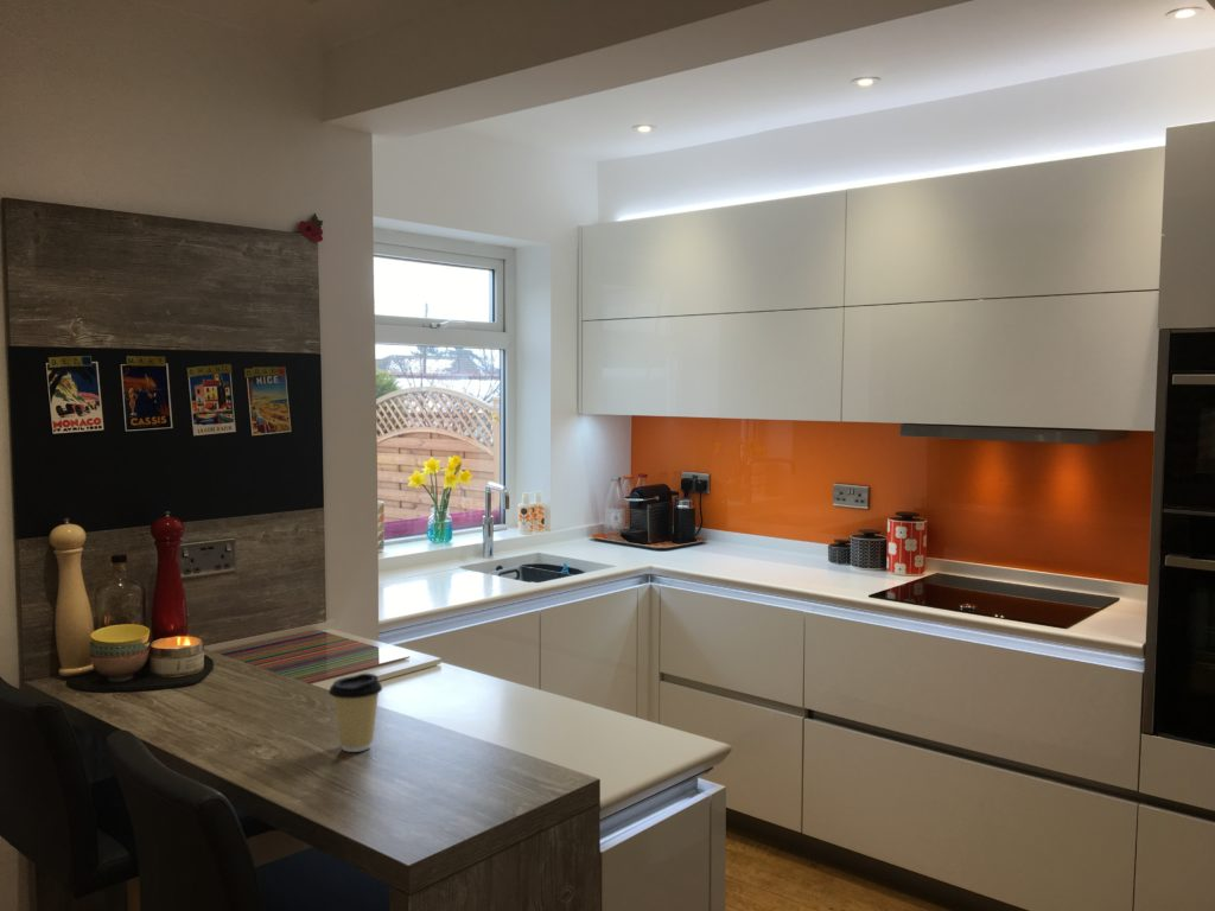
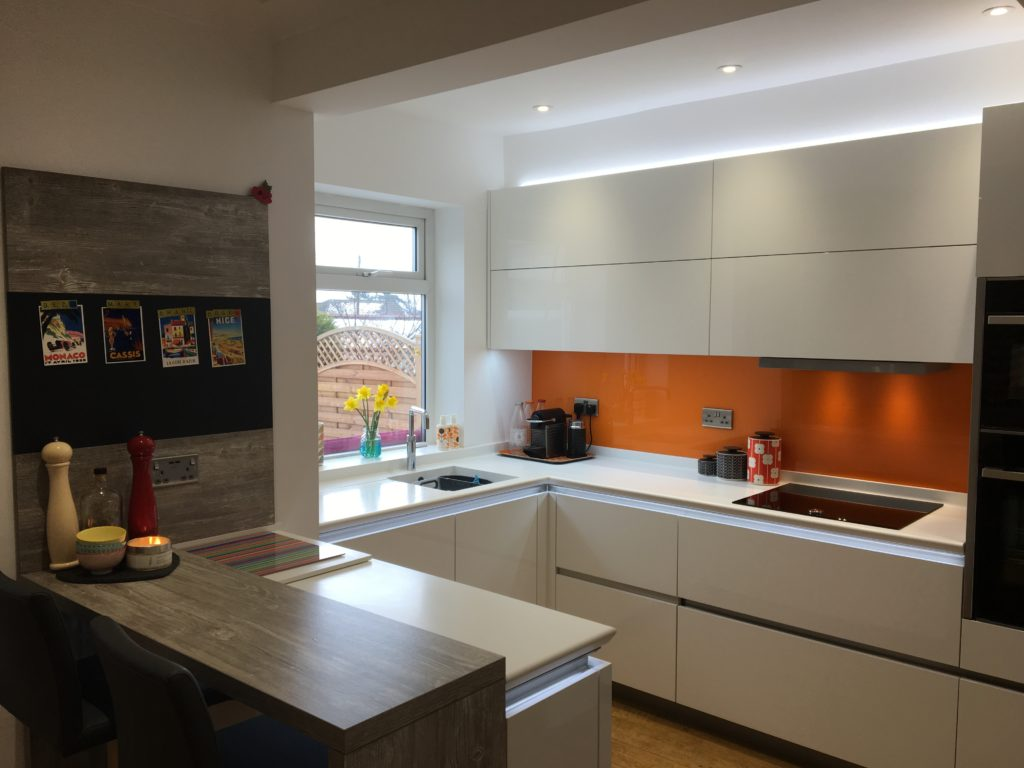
- coffee cup (356, 713)
